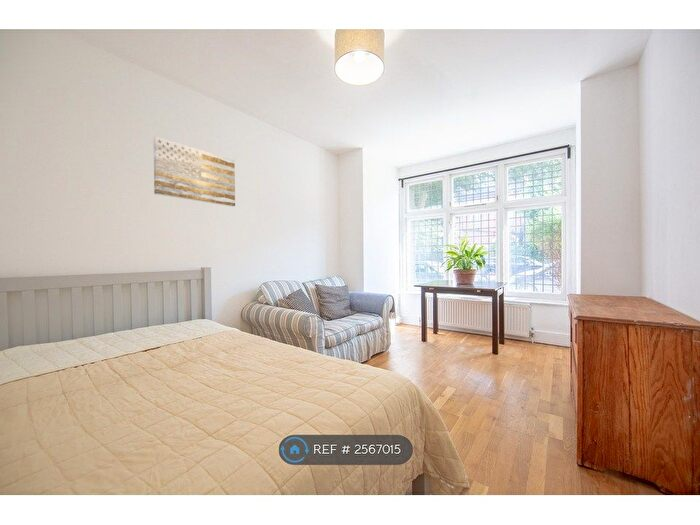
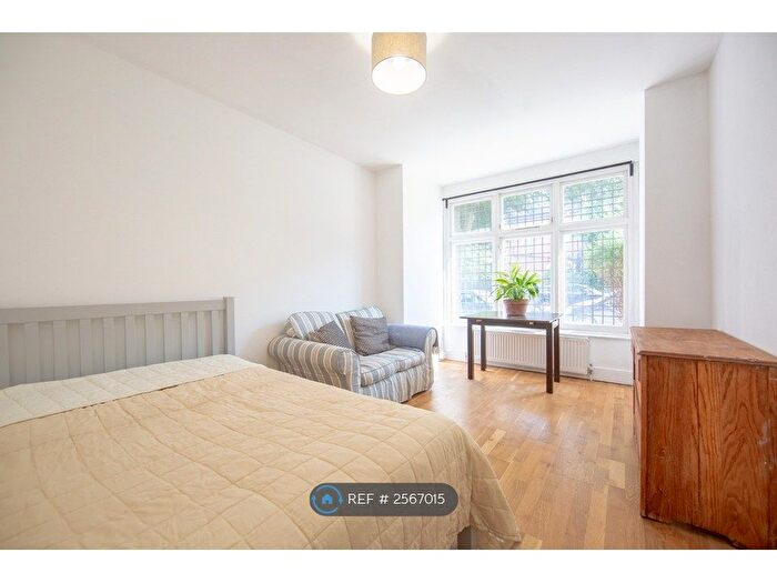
- wall art (198, 175)
